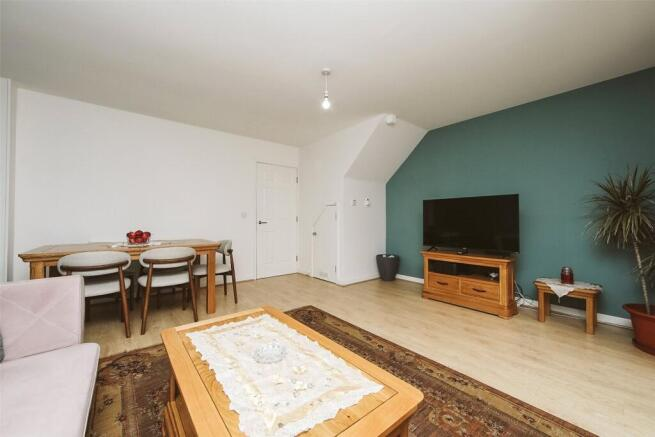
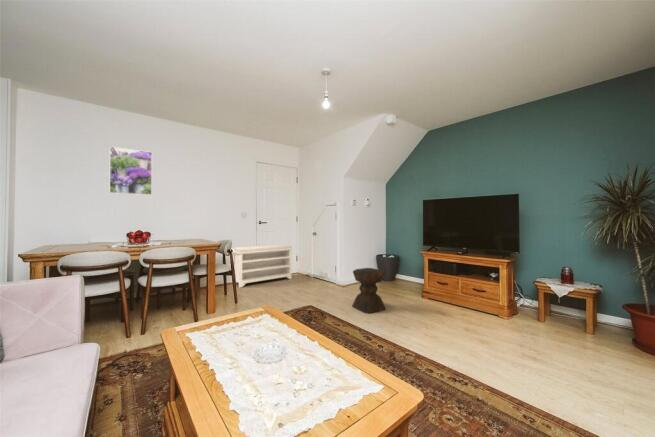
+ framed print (131, 171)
+ bench (263, 263)
+ stool (368, 288)
